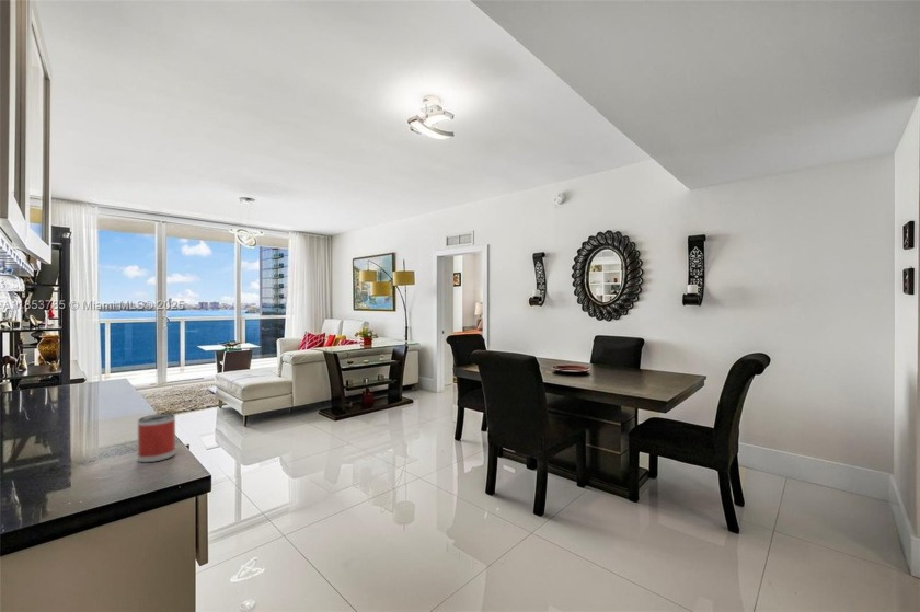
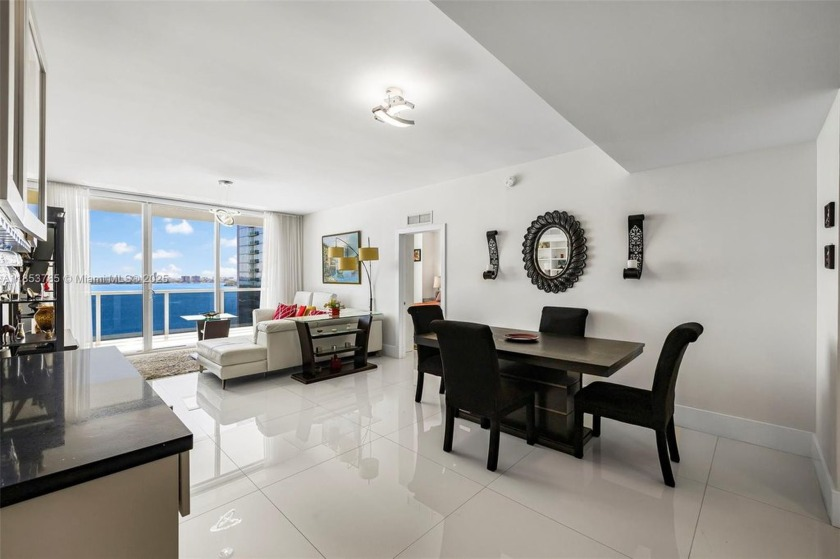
- mug (154, 435)
